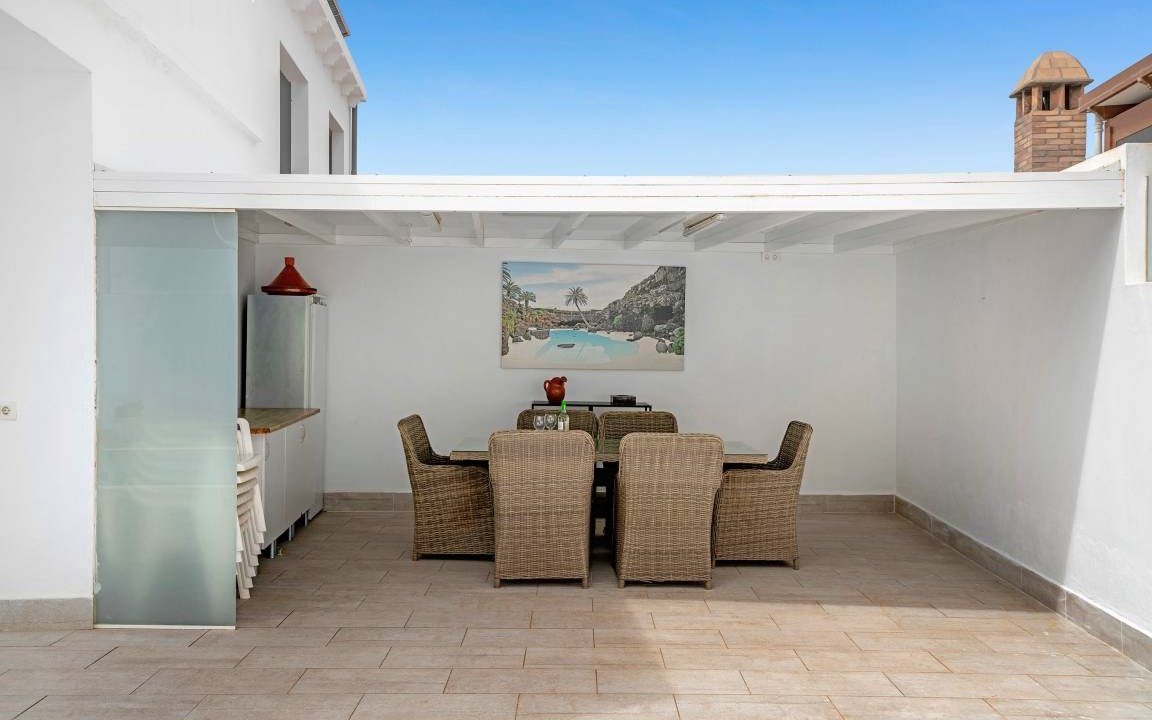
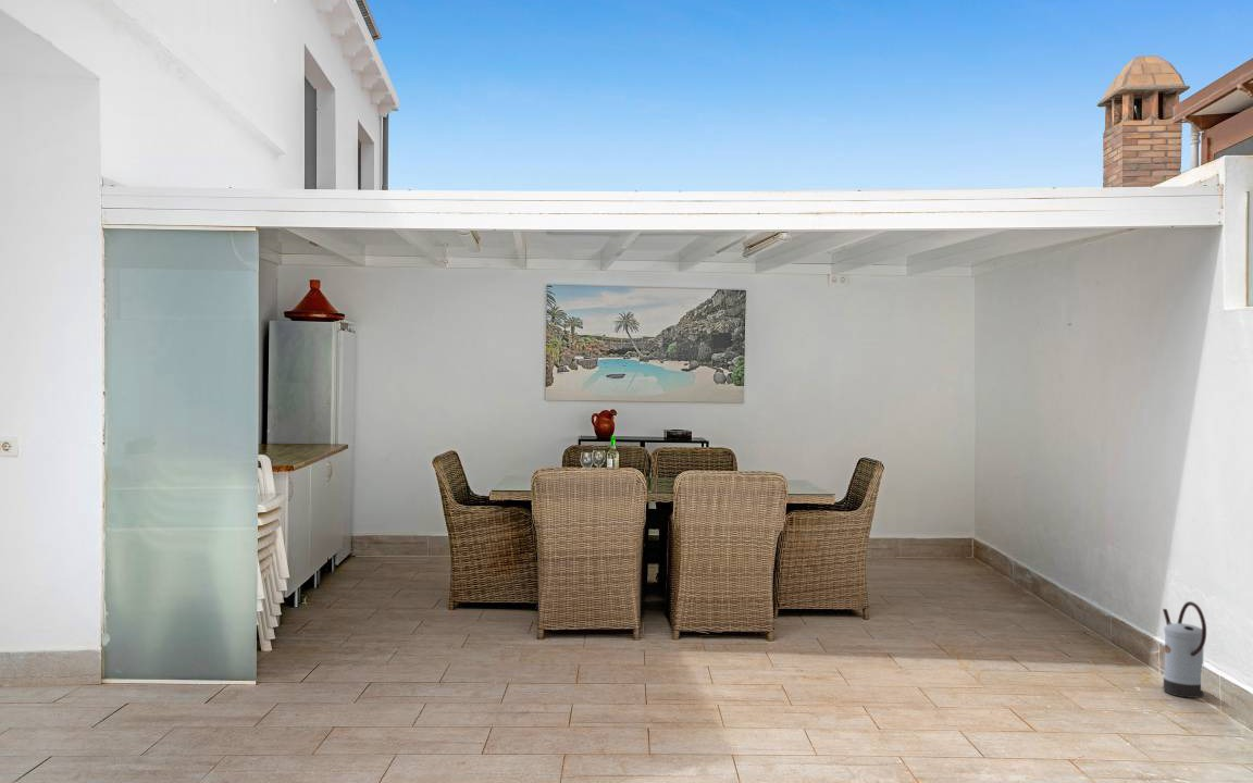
+ watering can (1182, 645)
